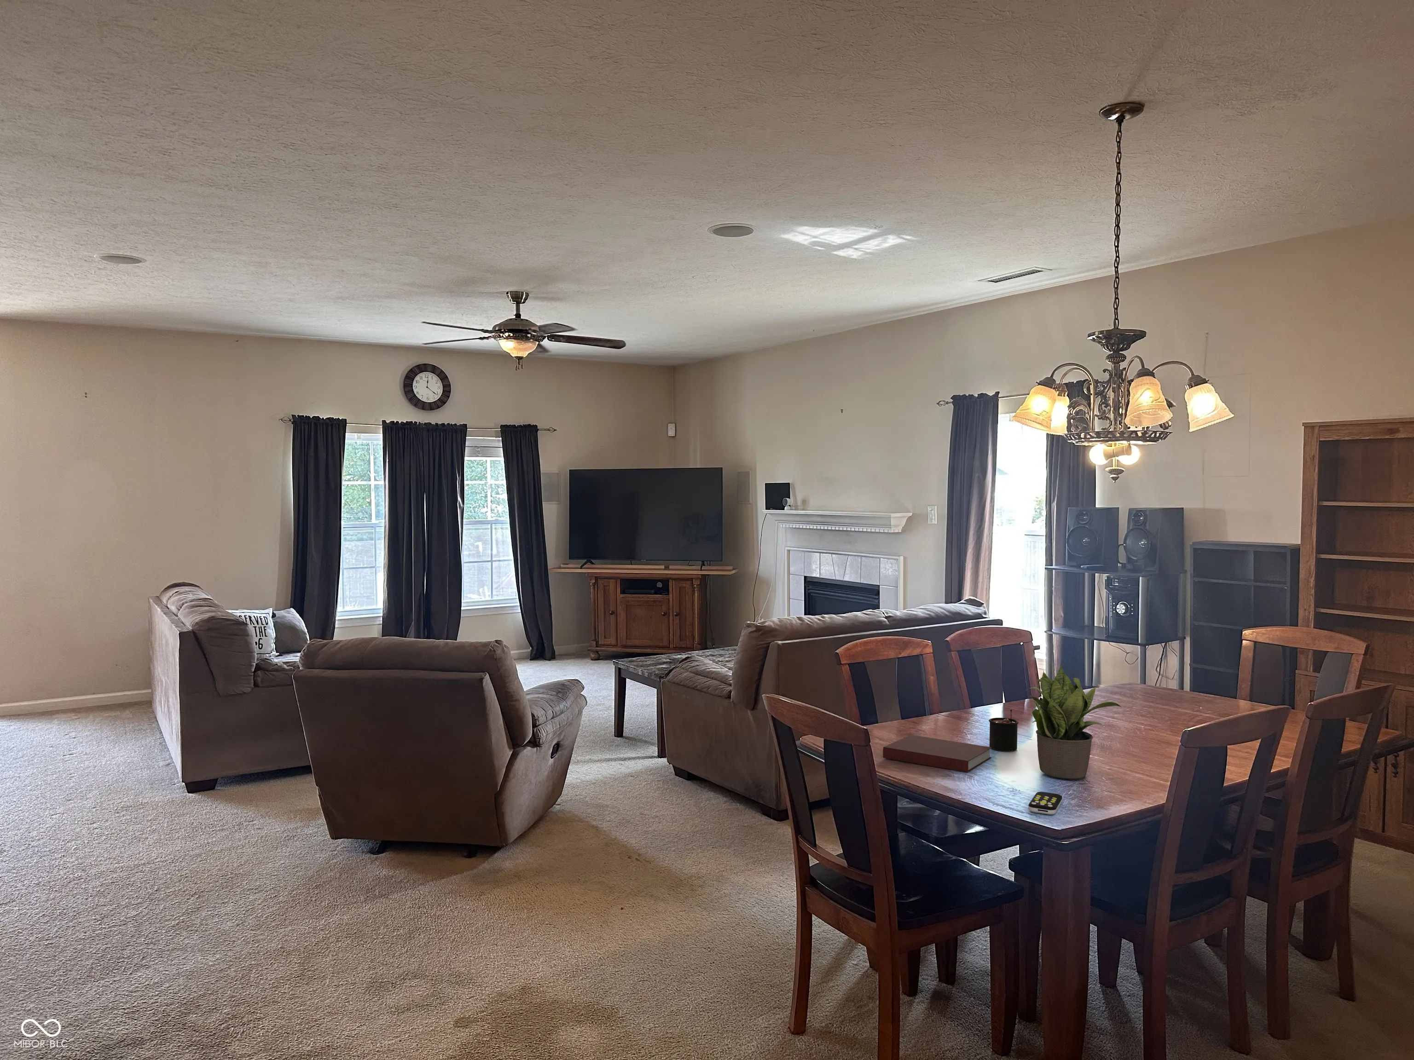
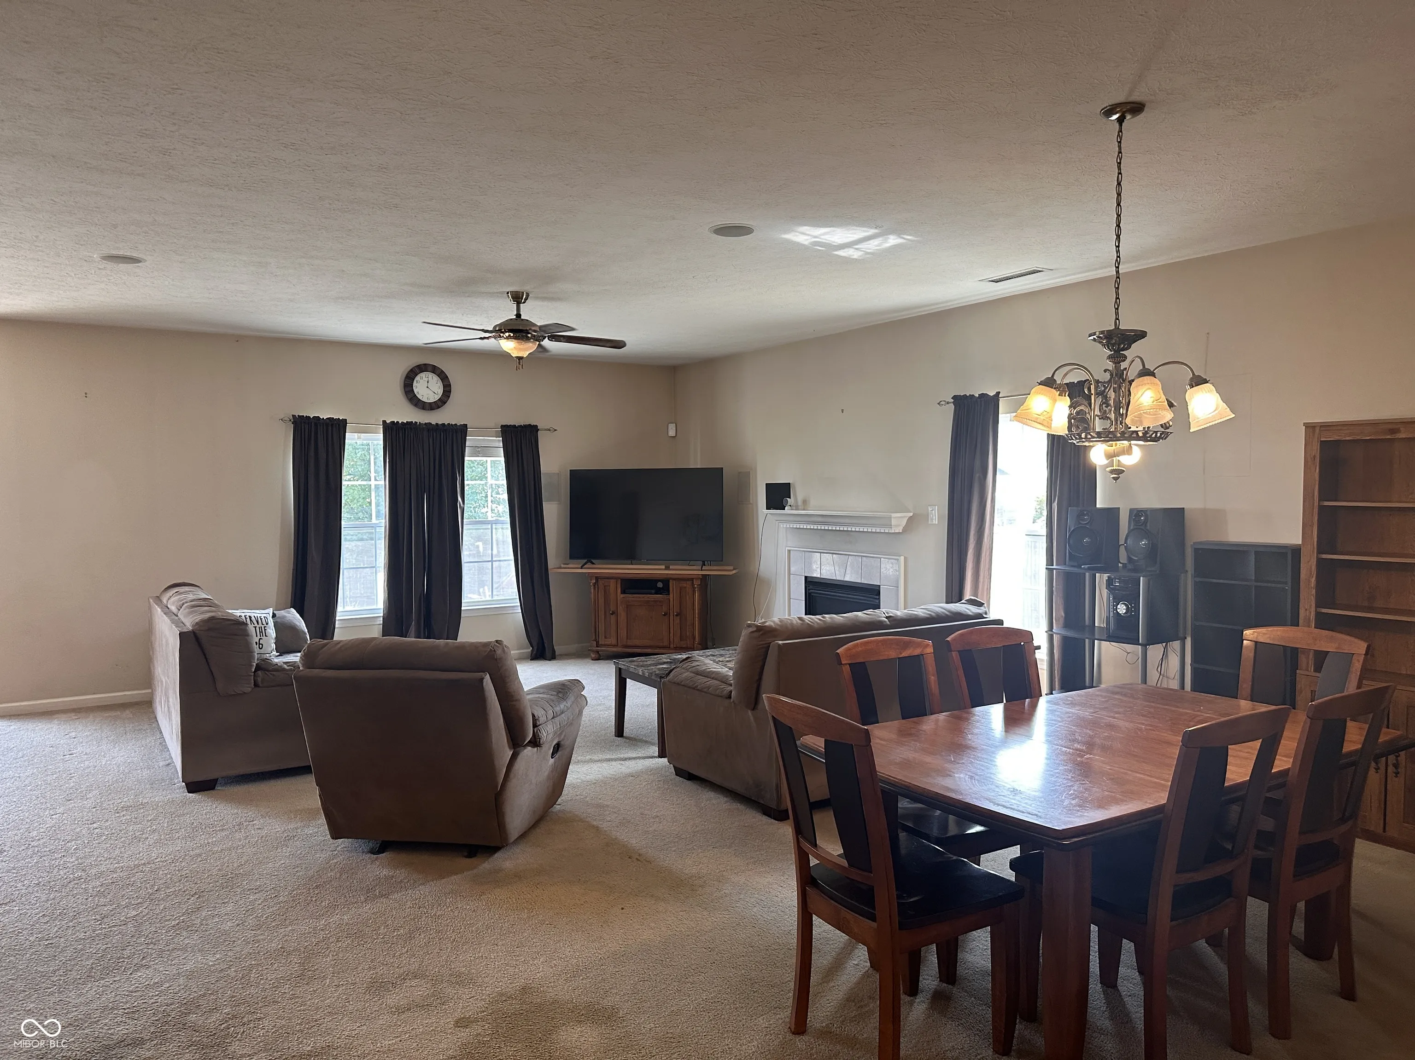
- notebook (937, 753)
- remote control (1045, 803)
- potted plant (1072, 718)
- candle (1003, 728)
